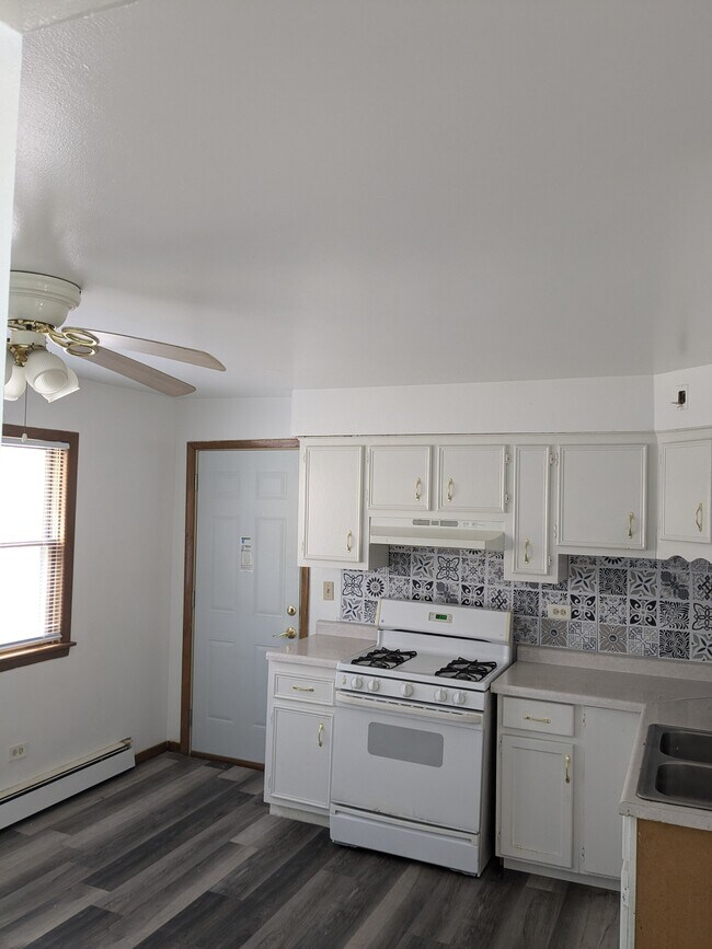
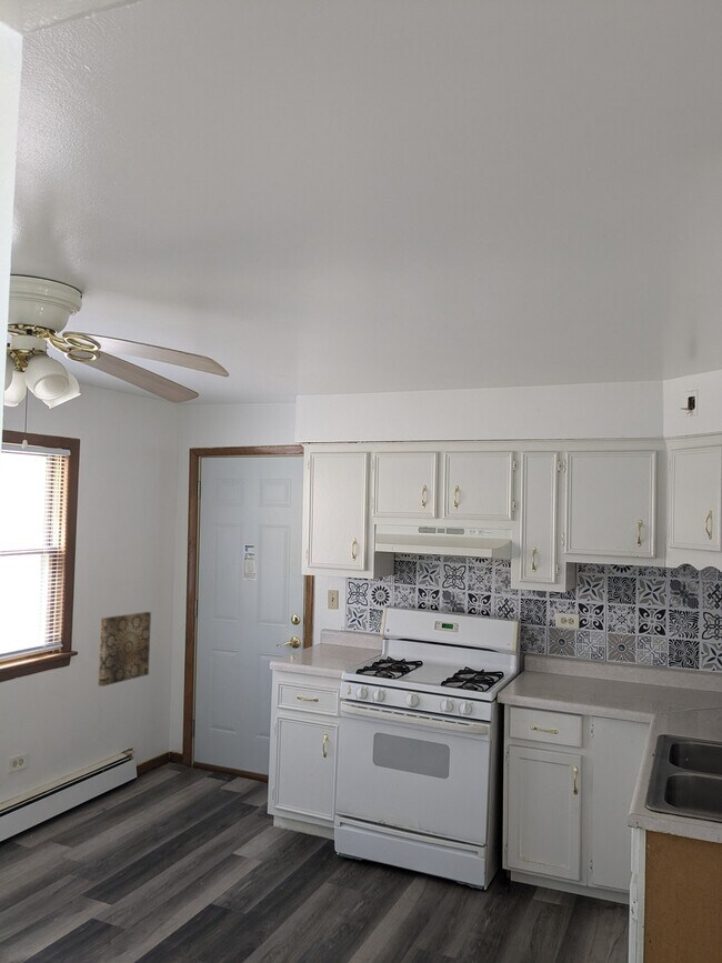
+ wall art (126, 646)
